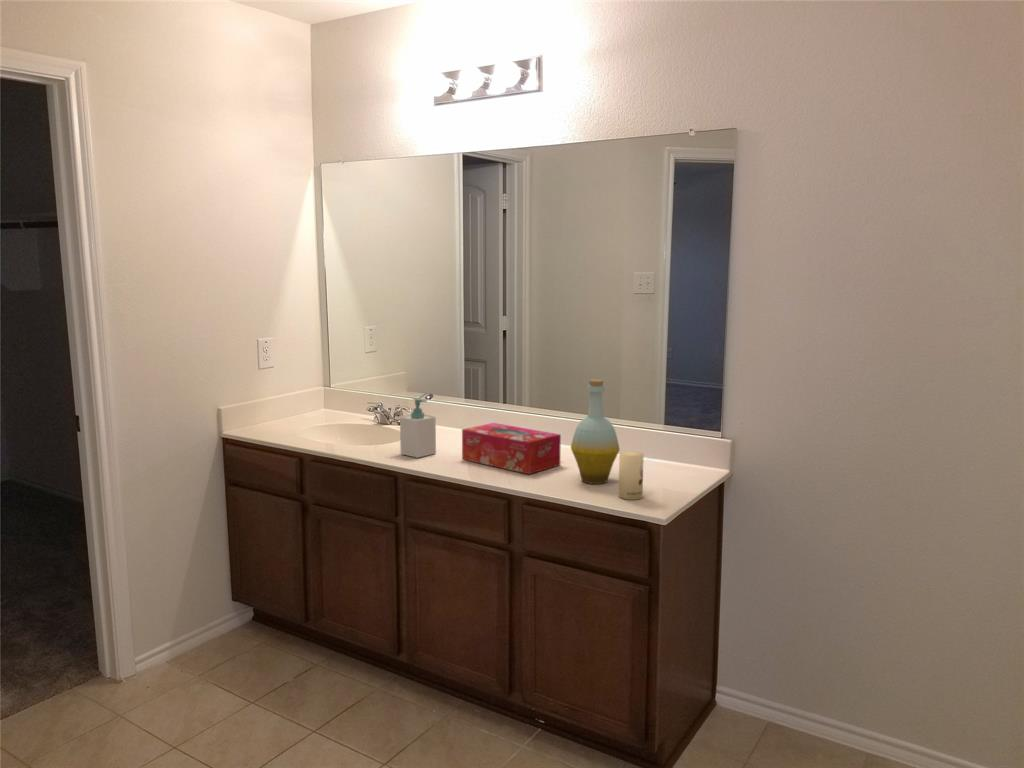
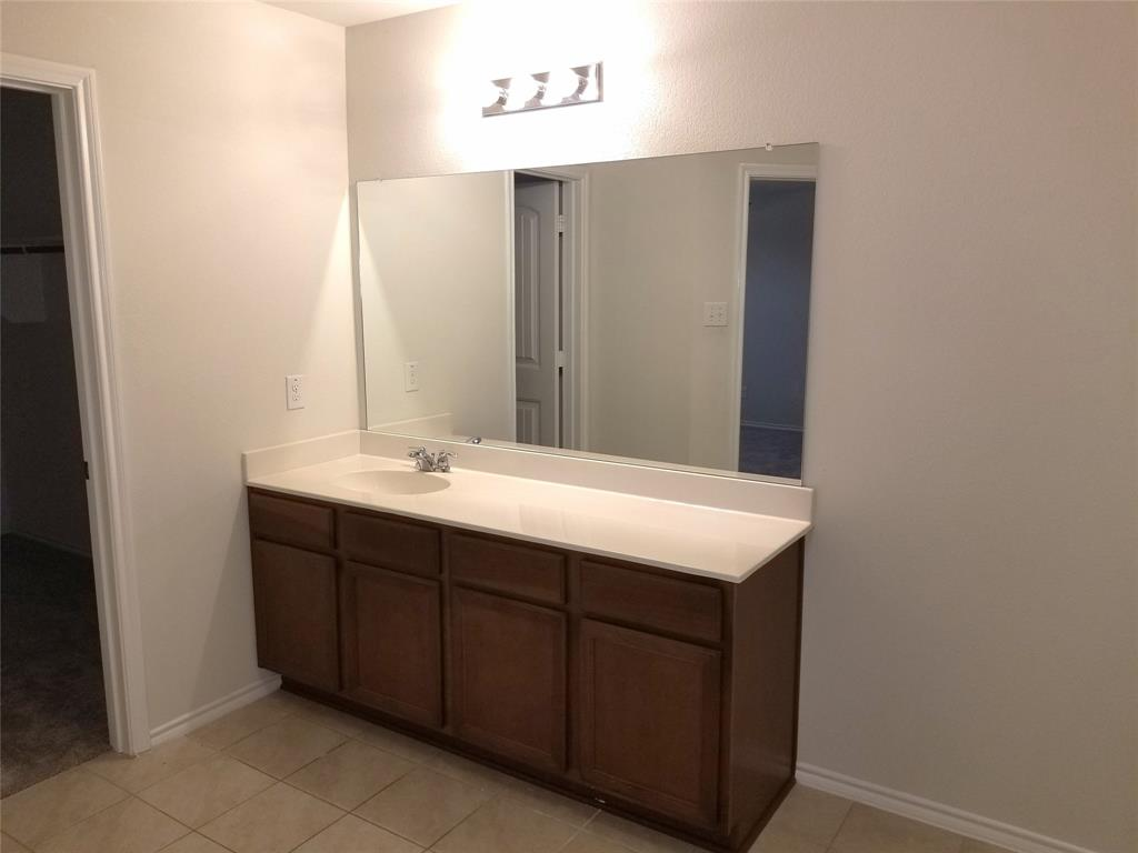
- bottle (595, 430)
- tissue box (510, 447)
- soap bottle (418, 426)
- candle (631, 475)
